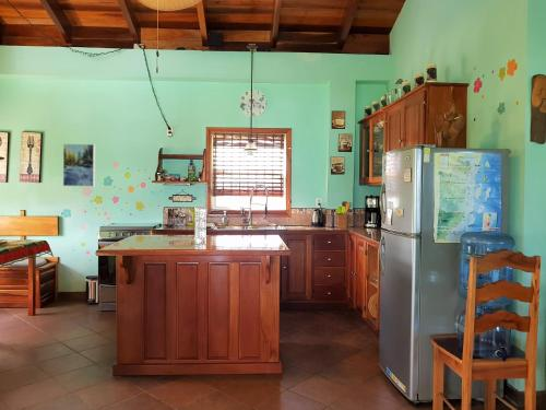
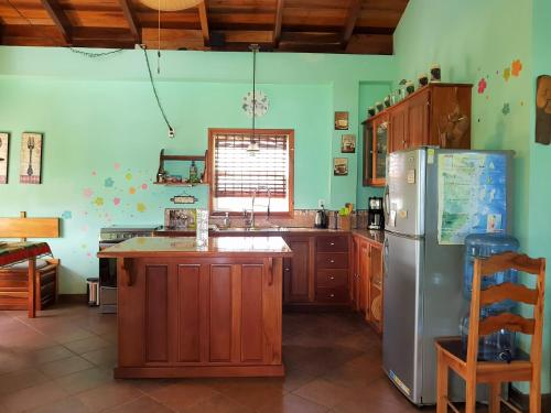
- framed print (79, 165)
